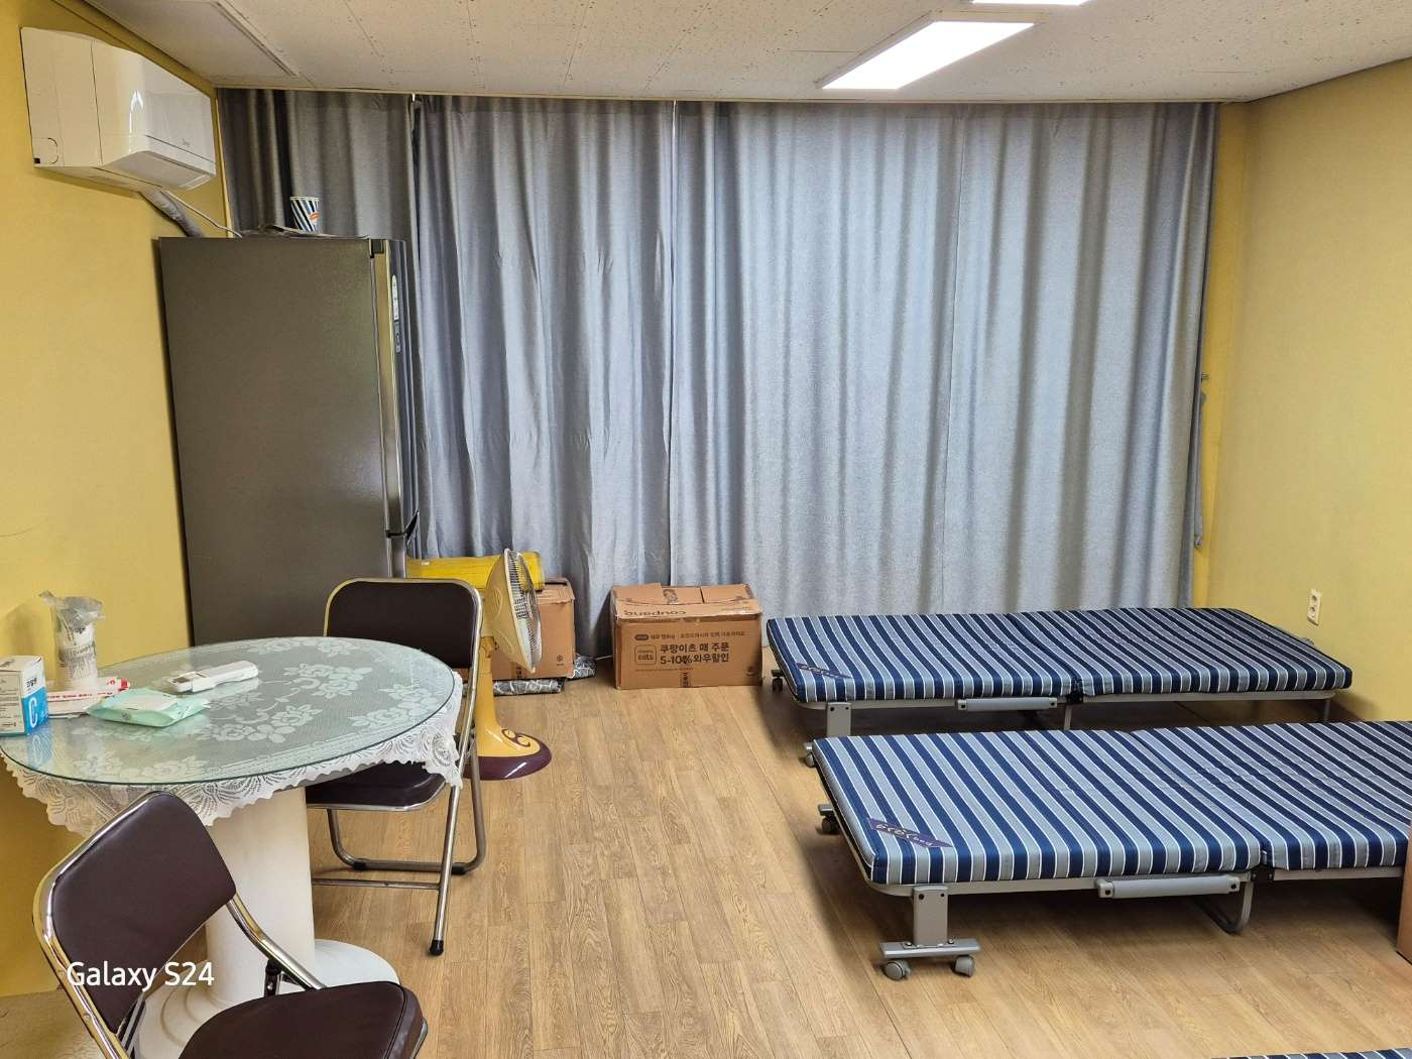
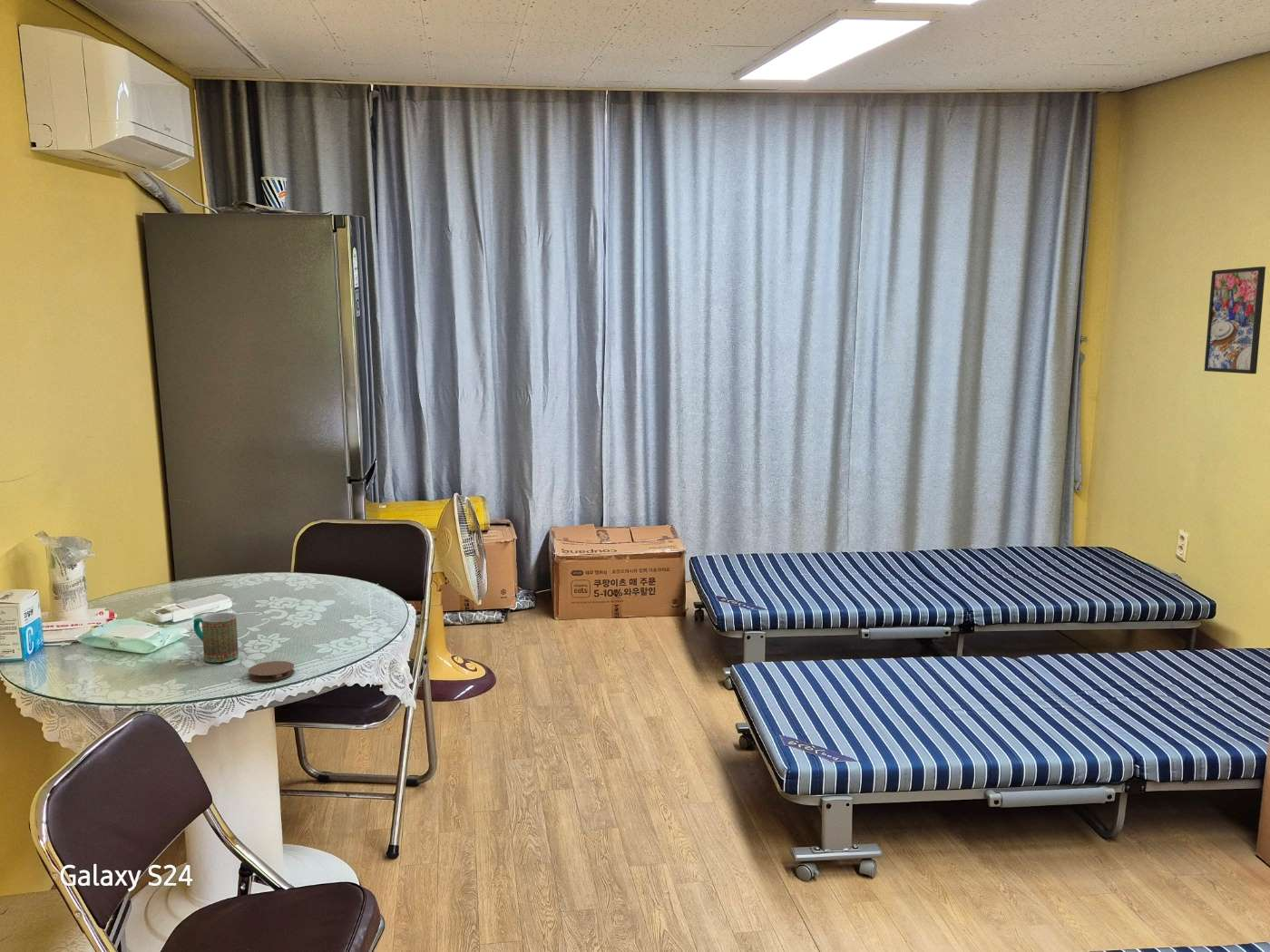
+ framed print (1233, 320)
+ coaster (271, 670)
+ mug (214, 636)
